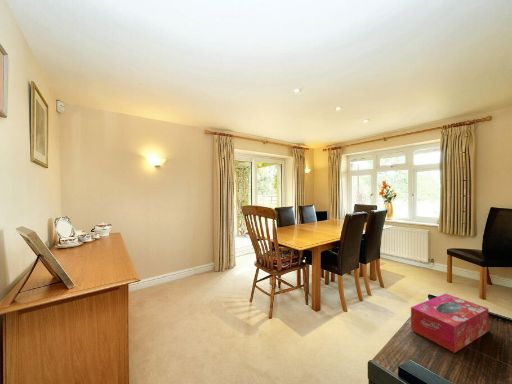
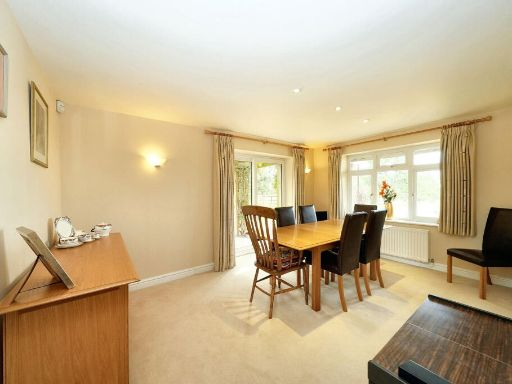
- tissue box (449, 319)
